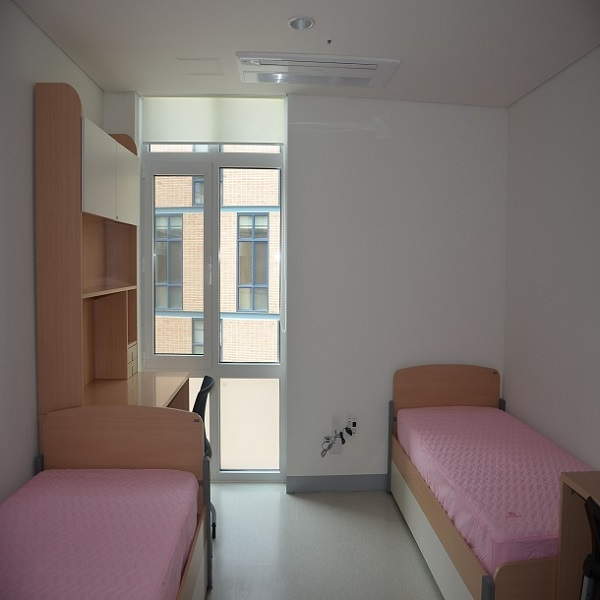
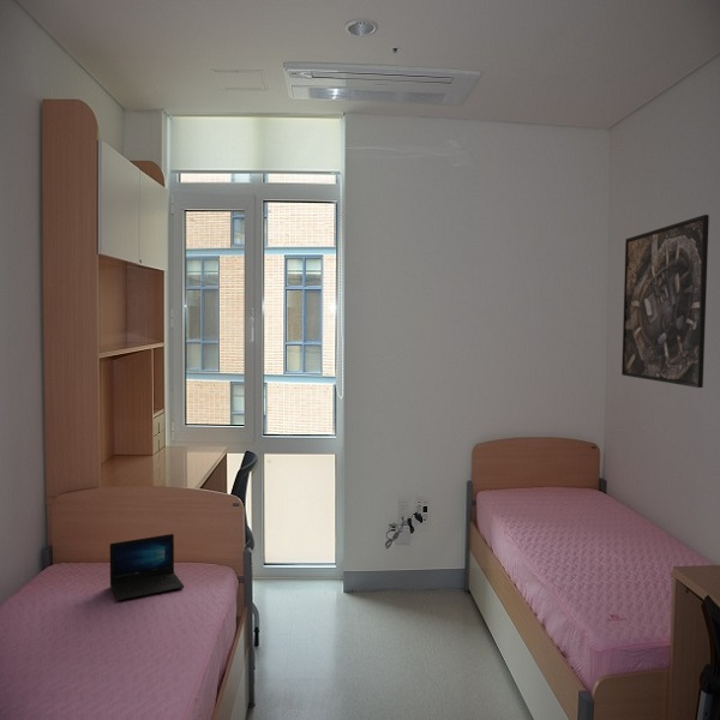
+ laptop (146, 565)
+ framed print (659, 305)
